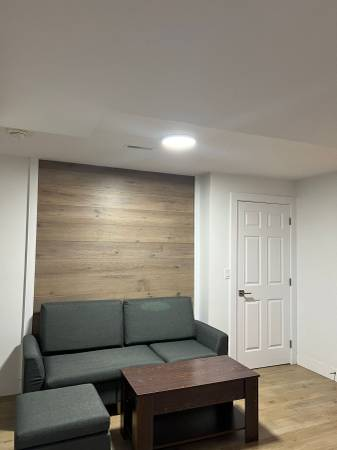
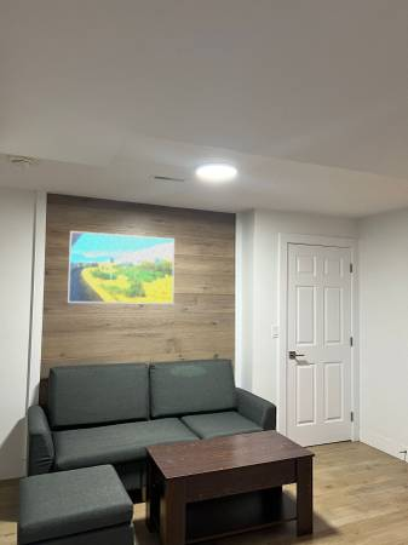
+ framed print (123, 269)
